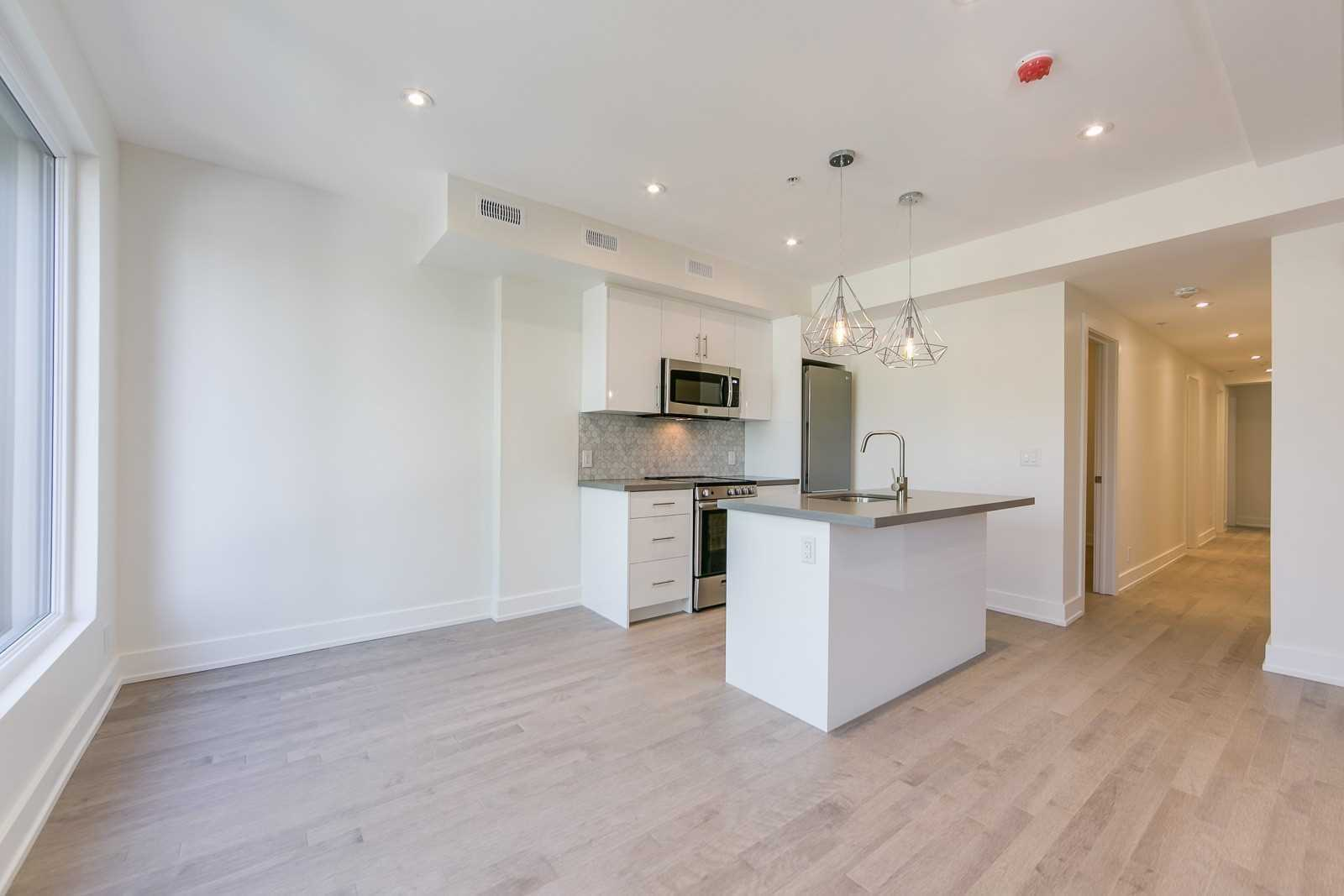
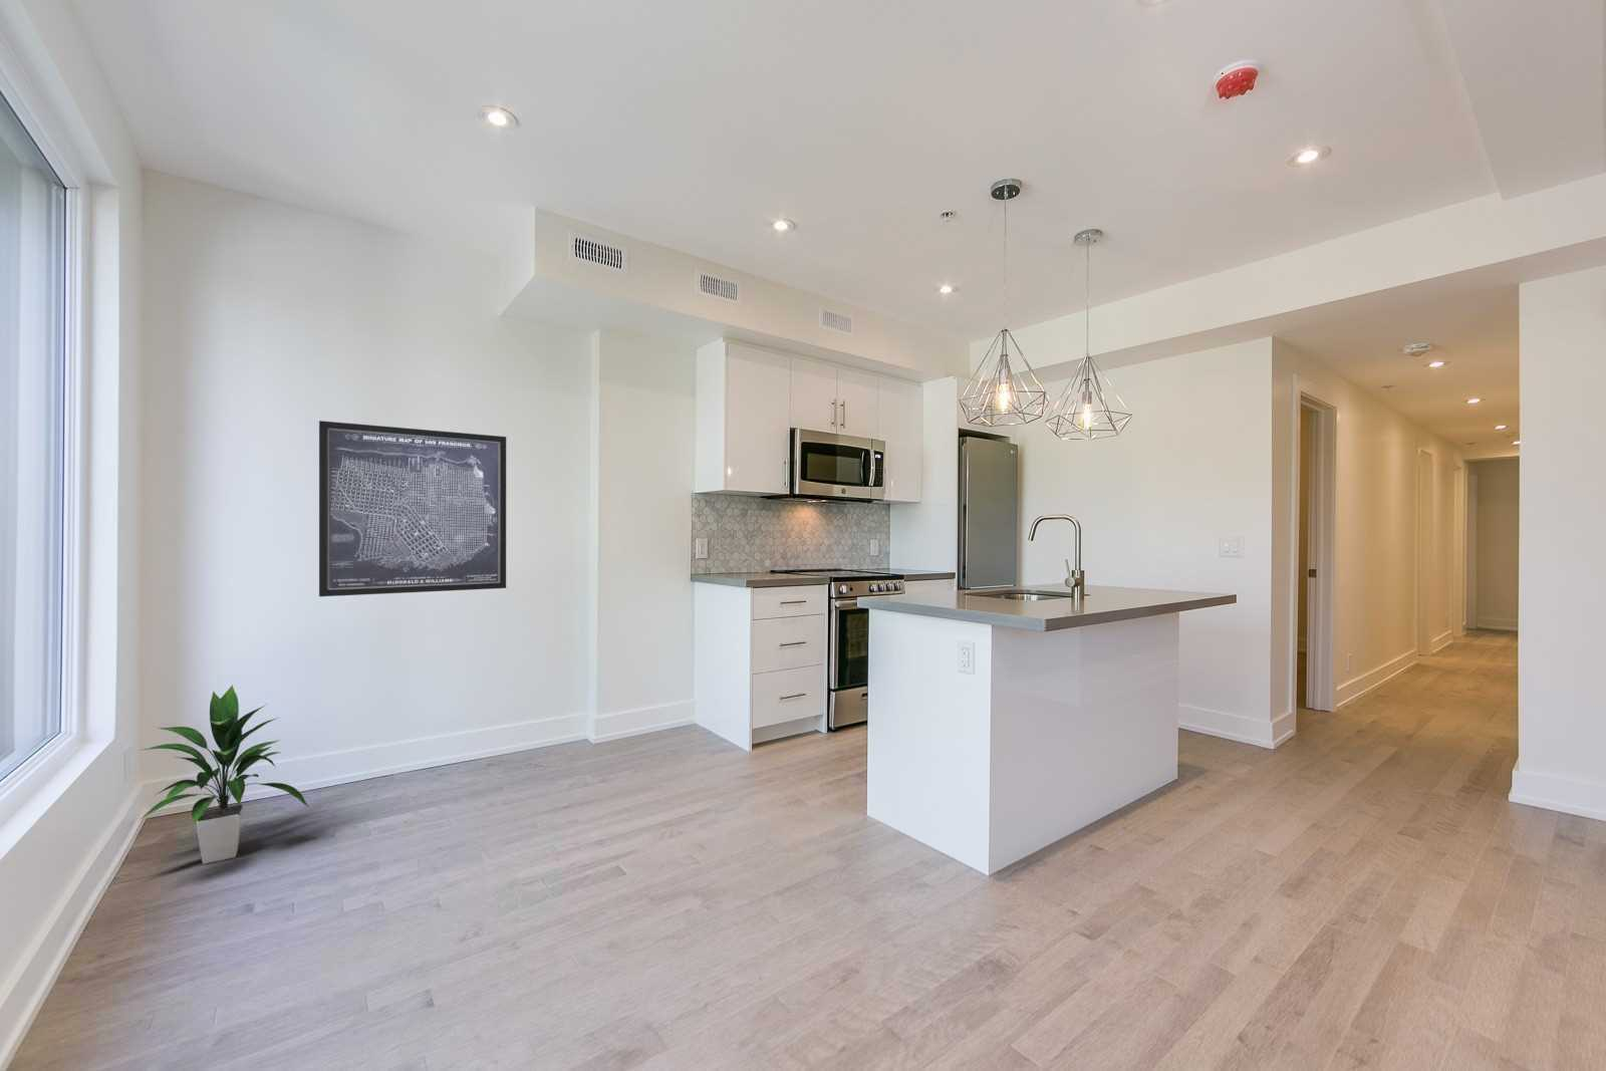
+ indoor plant (227, 773)
+ wall art (418, 510)
